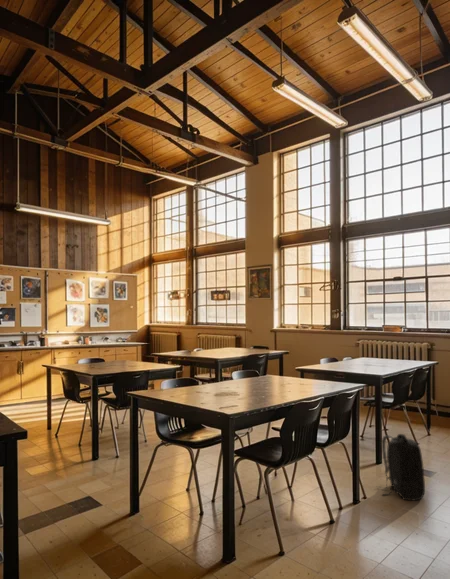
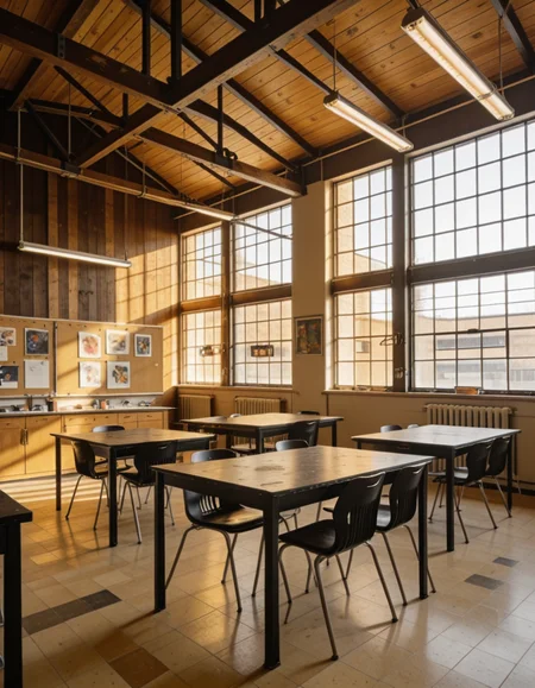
- backpack (399, 463)
